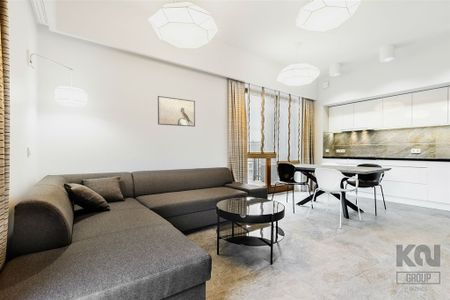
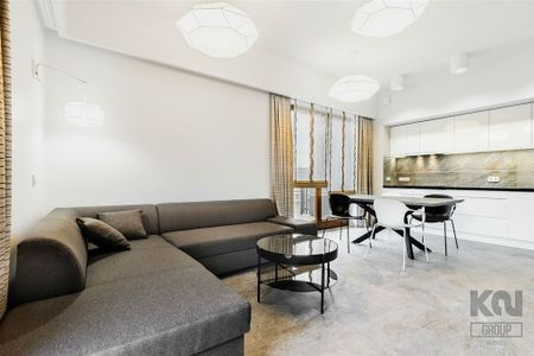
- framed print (177, 112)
